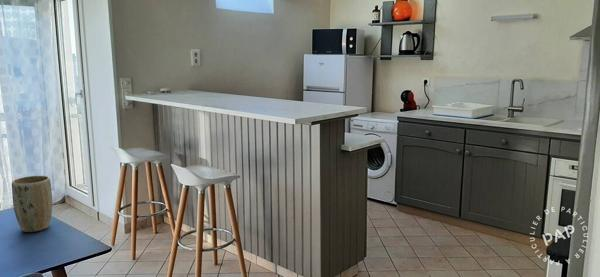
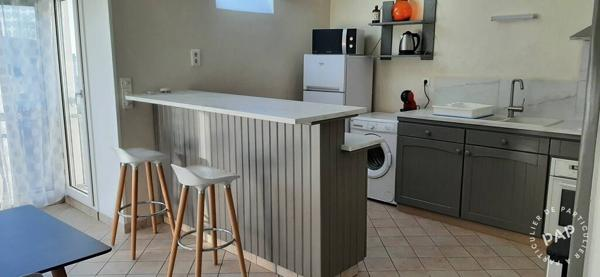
- plant pot (33, 203)
